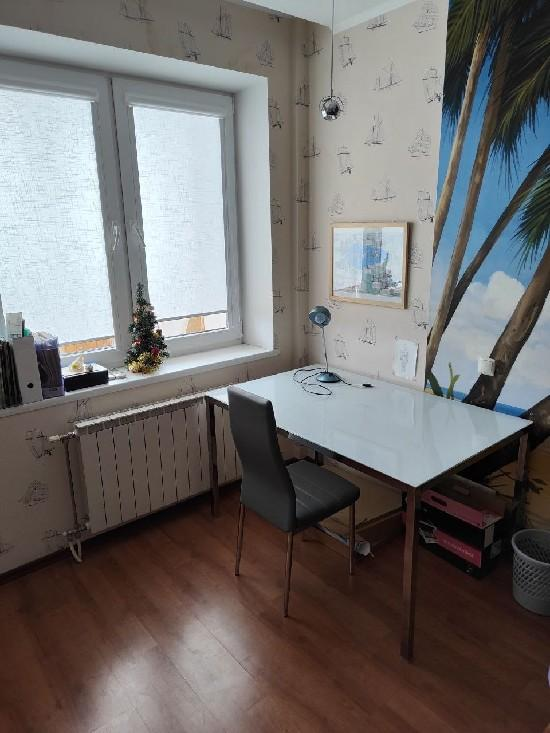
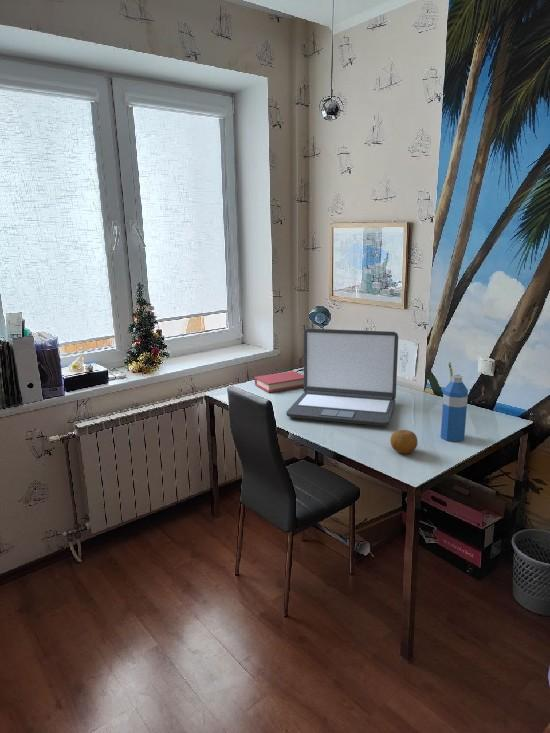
+ water bottle (454, 407)
+ laptop (343, 373)
+ fruit (403, 441)
+ book (281, 381)
